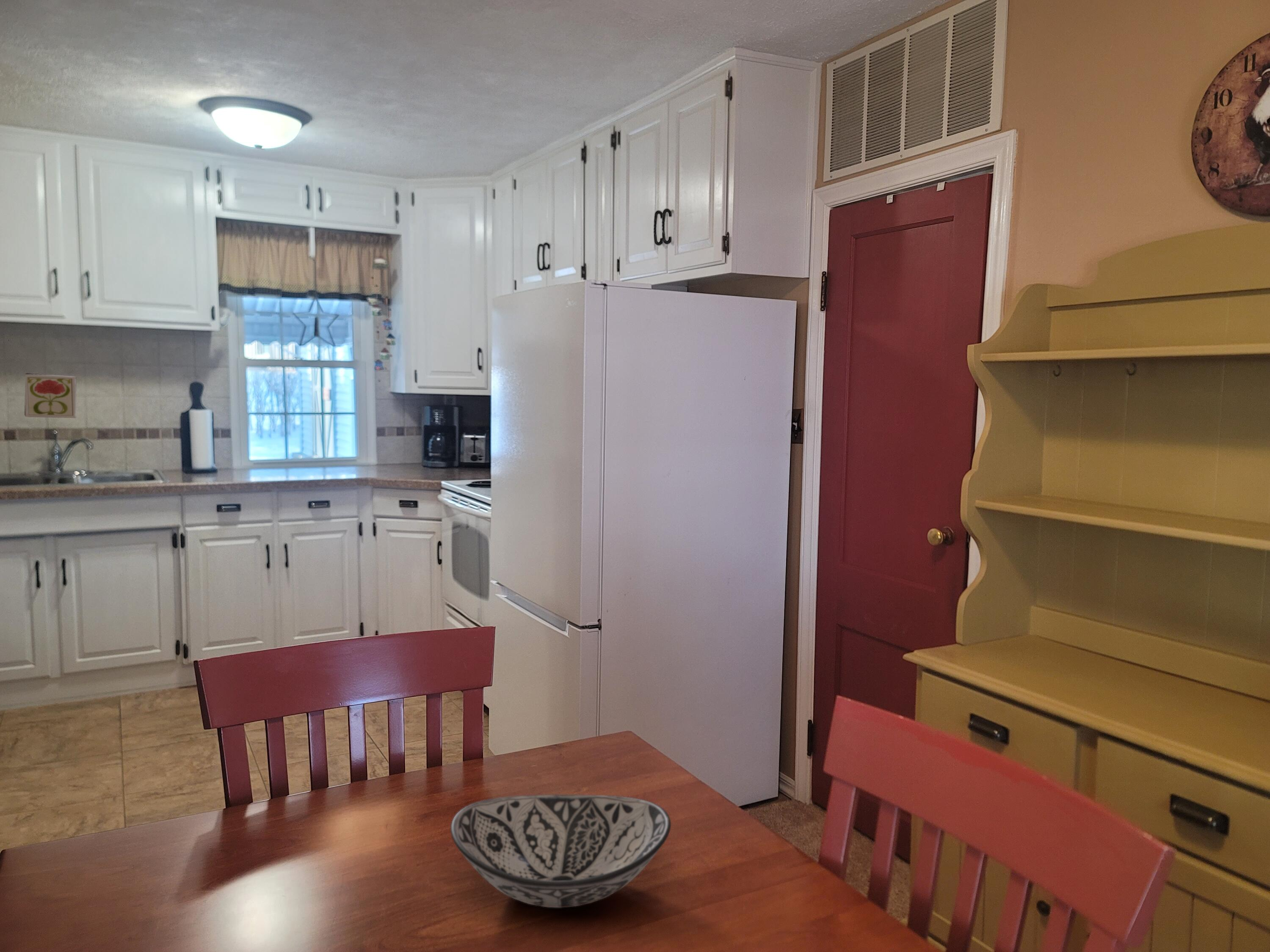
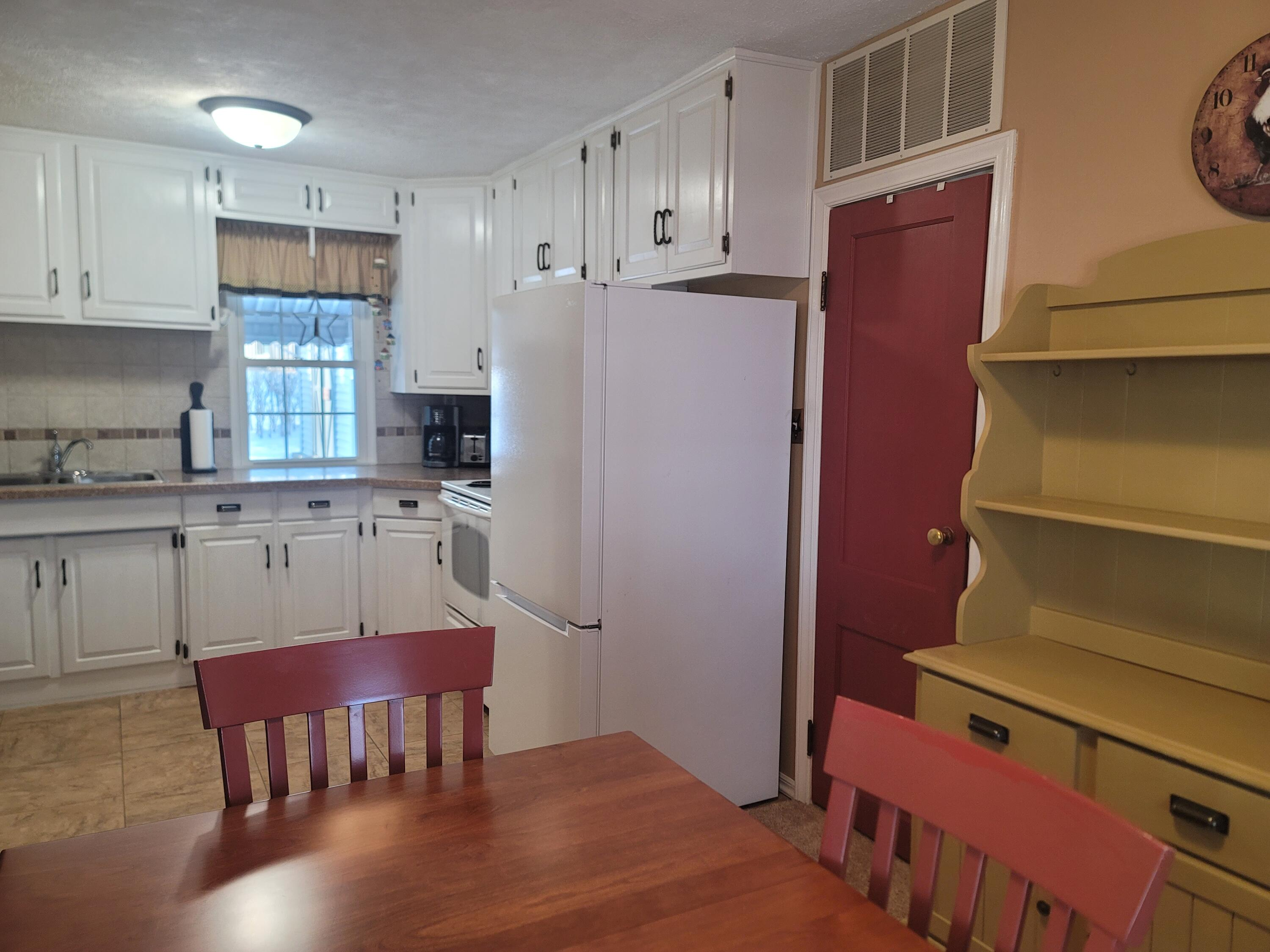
- decorative bowl (561, 855)
- decorative tile (50, 396)
